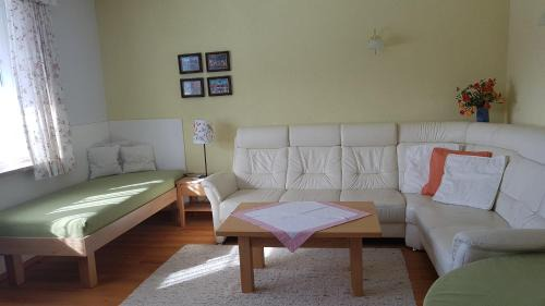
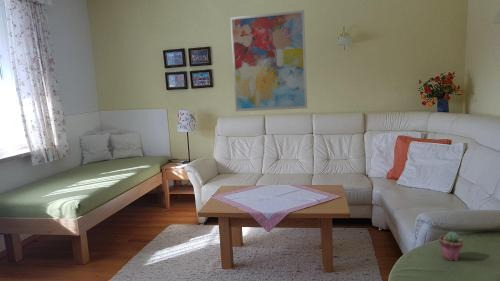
+ potted succulent (450, 244)
+ wall art (268, 62)
